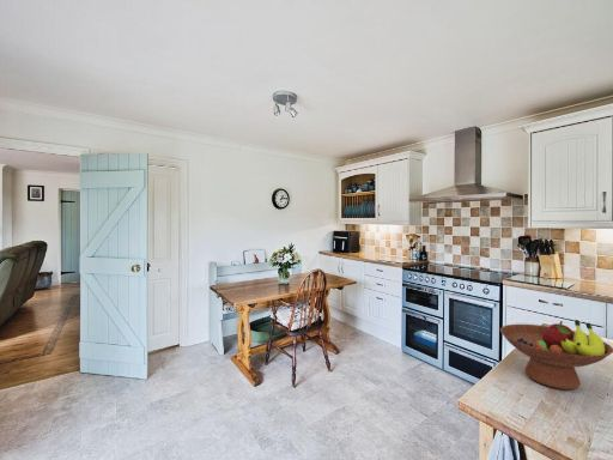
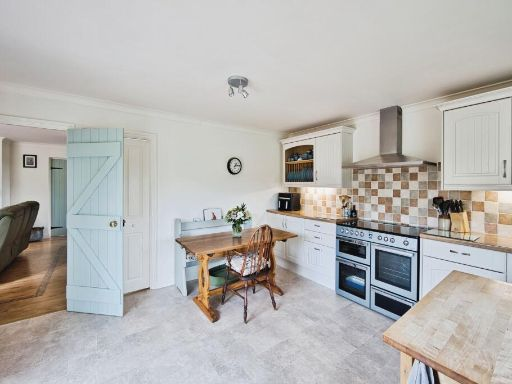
- fruit bowl (551, 350)
